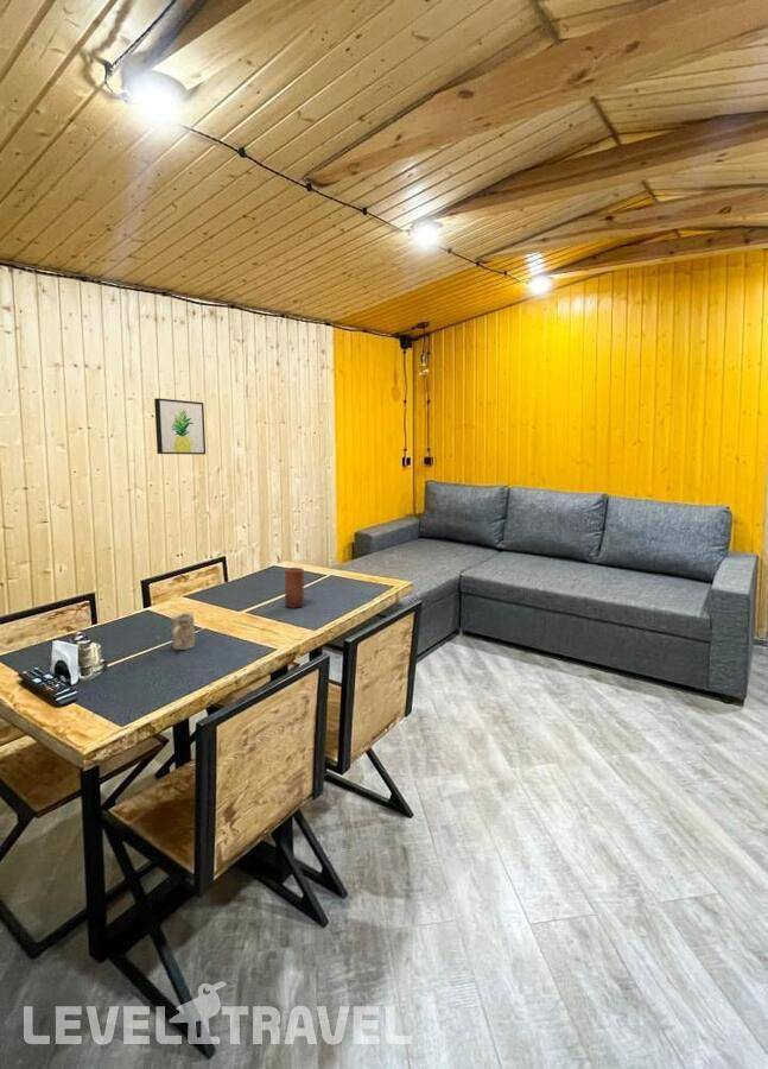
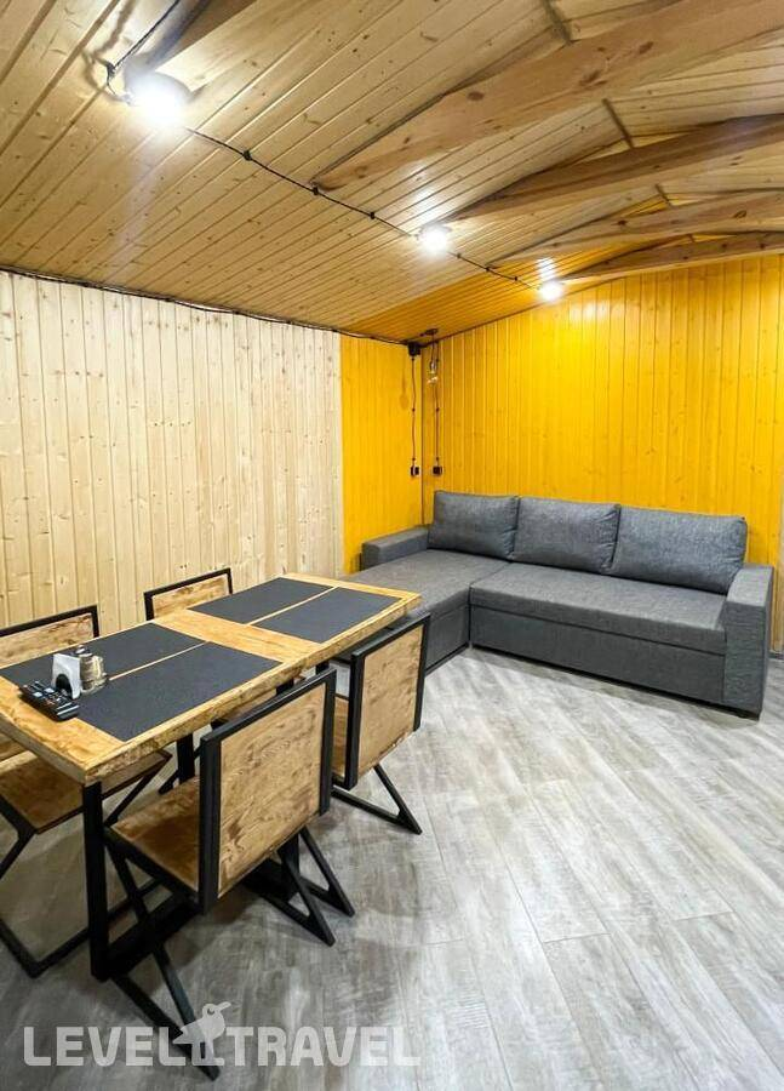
- wall art (180, 428)
- candle (294, 587)
- mug (180, 632)
